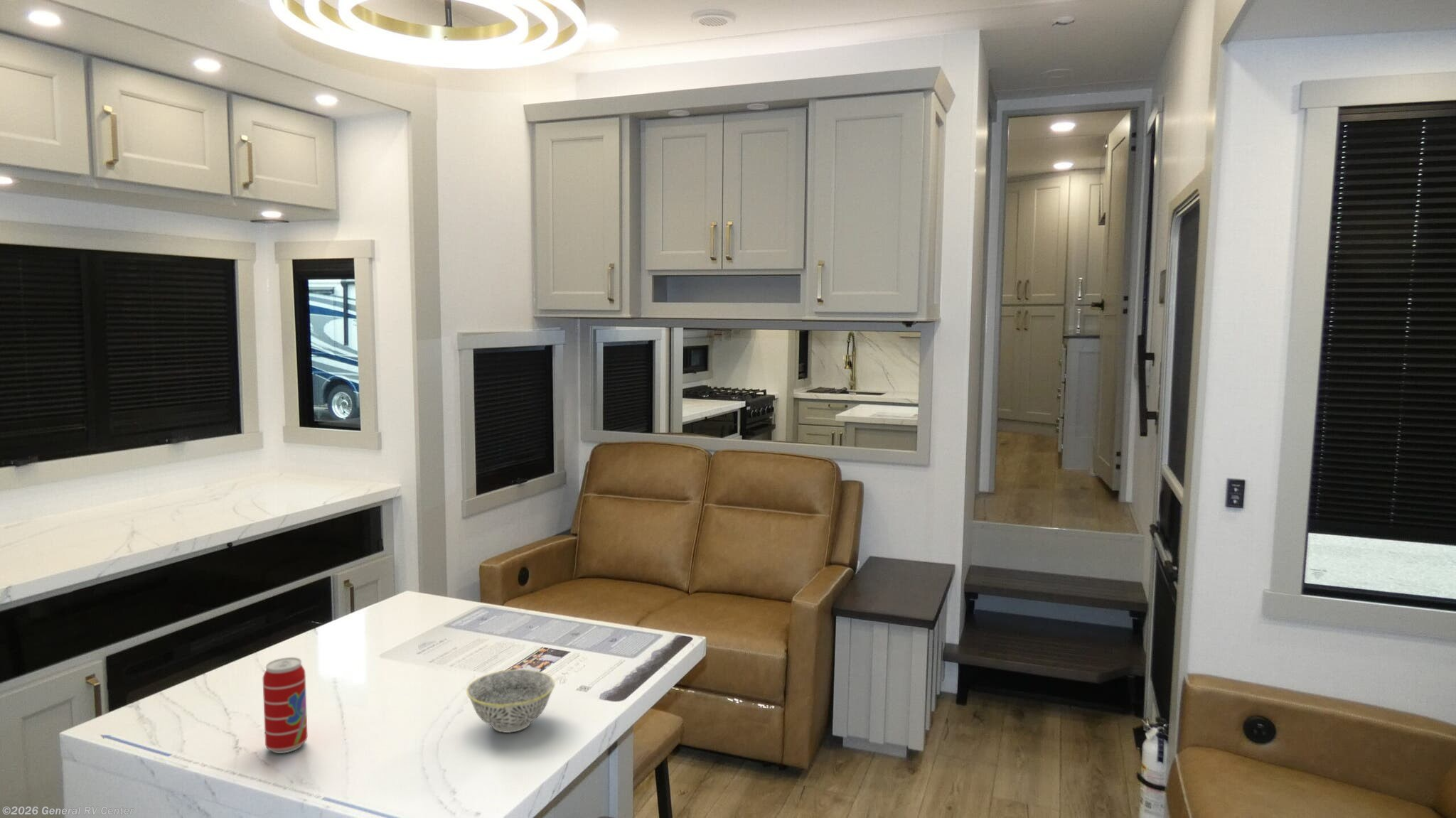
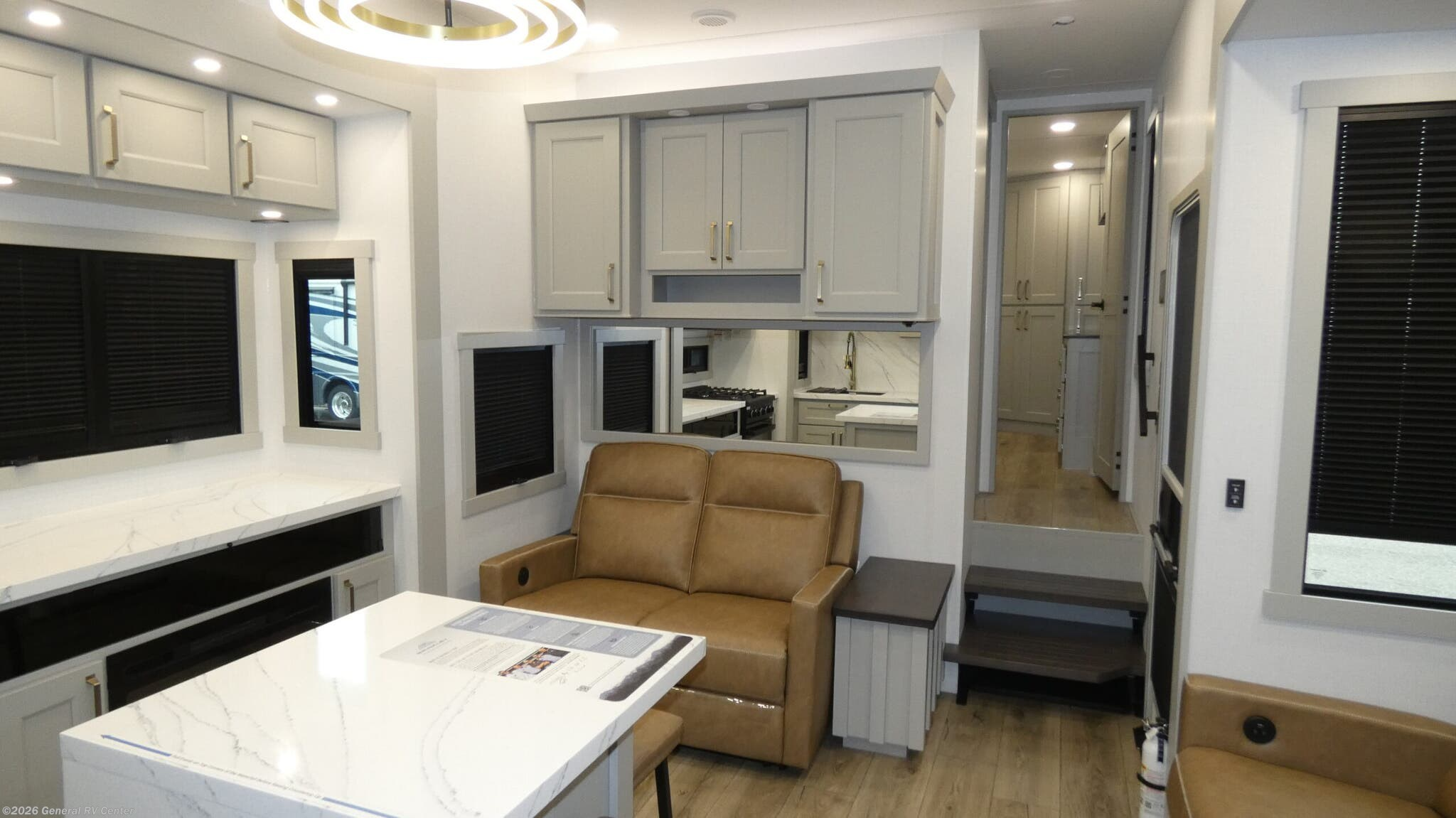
- bowl (511, 705)
- beverage can (285, 705)
